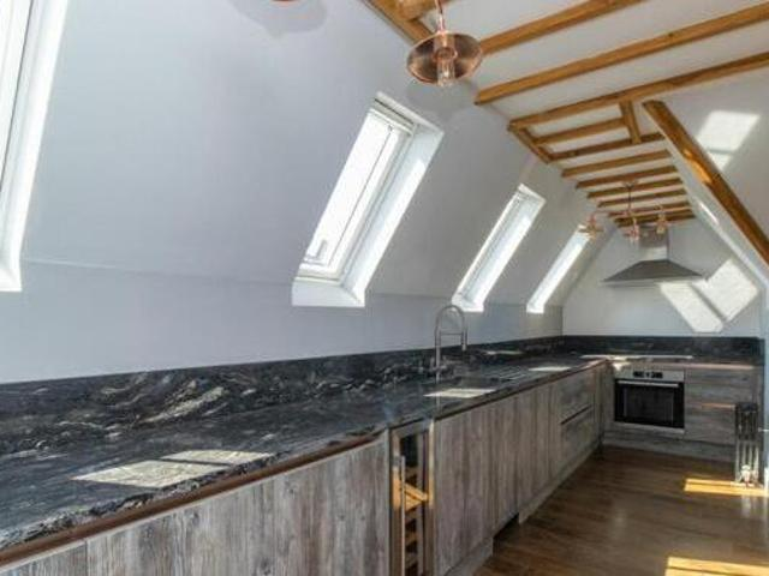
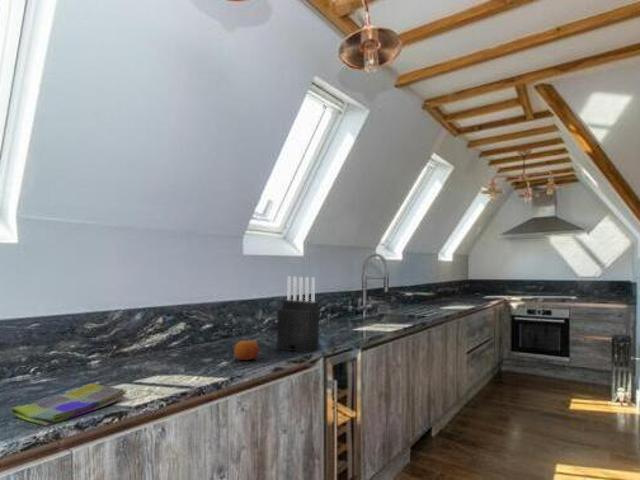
+ knife block (296, 313)
+ fruit (246, 349)
+ dish towel (72, 401)
